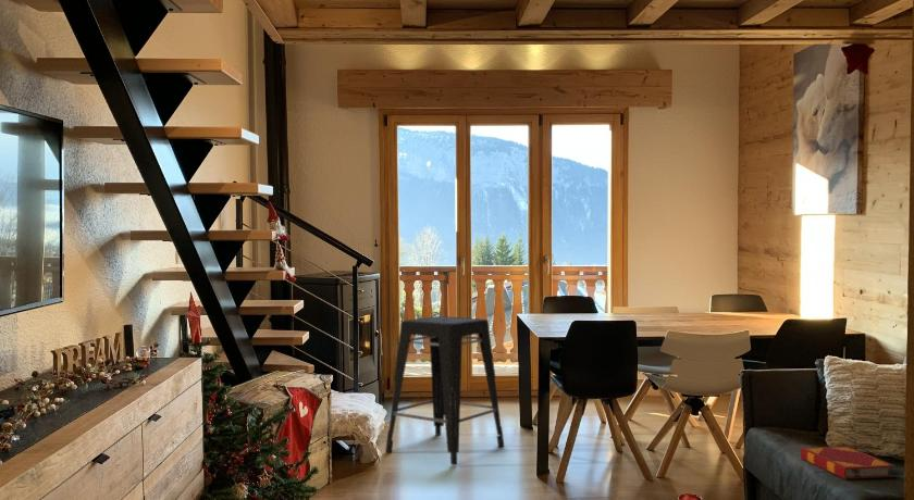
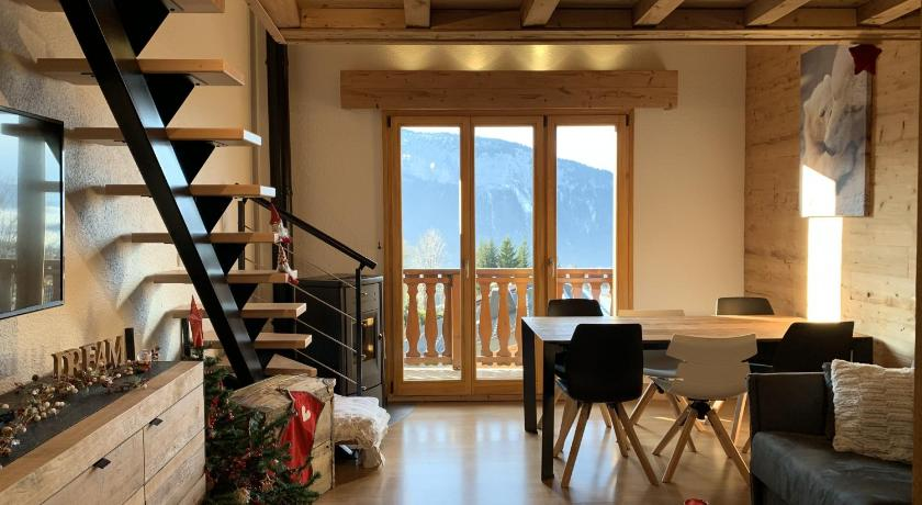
- hardback book (845, 461)
- stool (445, 384)
